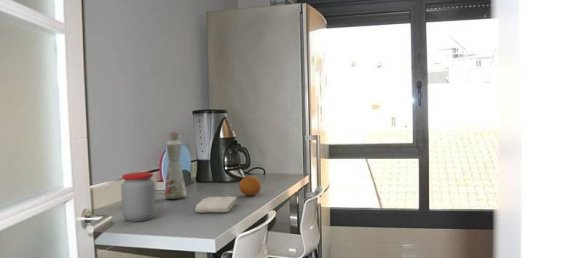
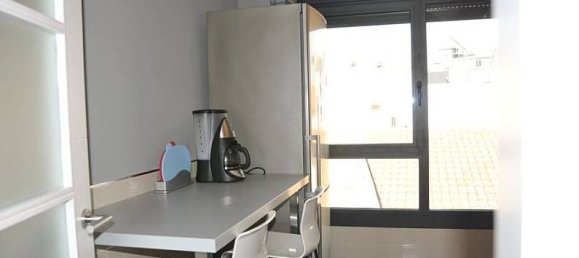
- fruit (250, 185)
- washcloth (217, 203)
- bottle (174, 164)
- jar (138, 196)
